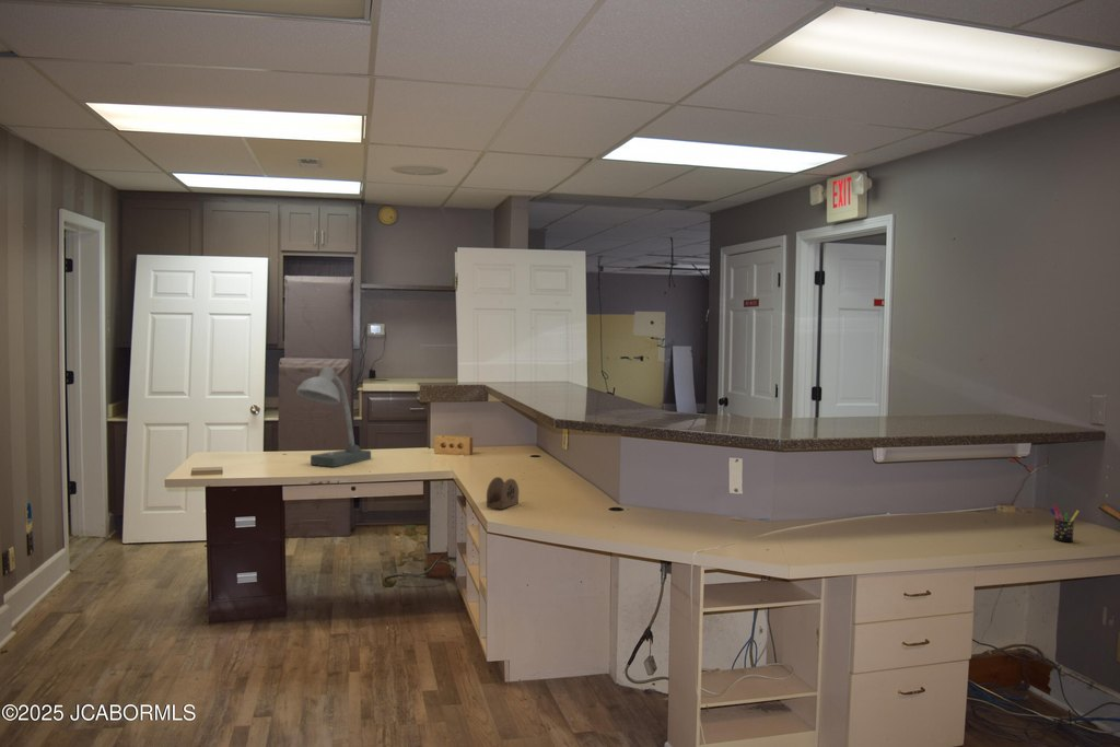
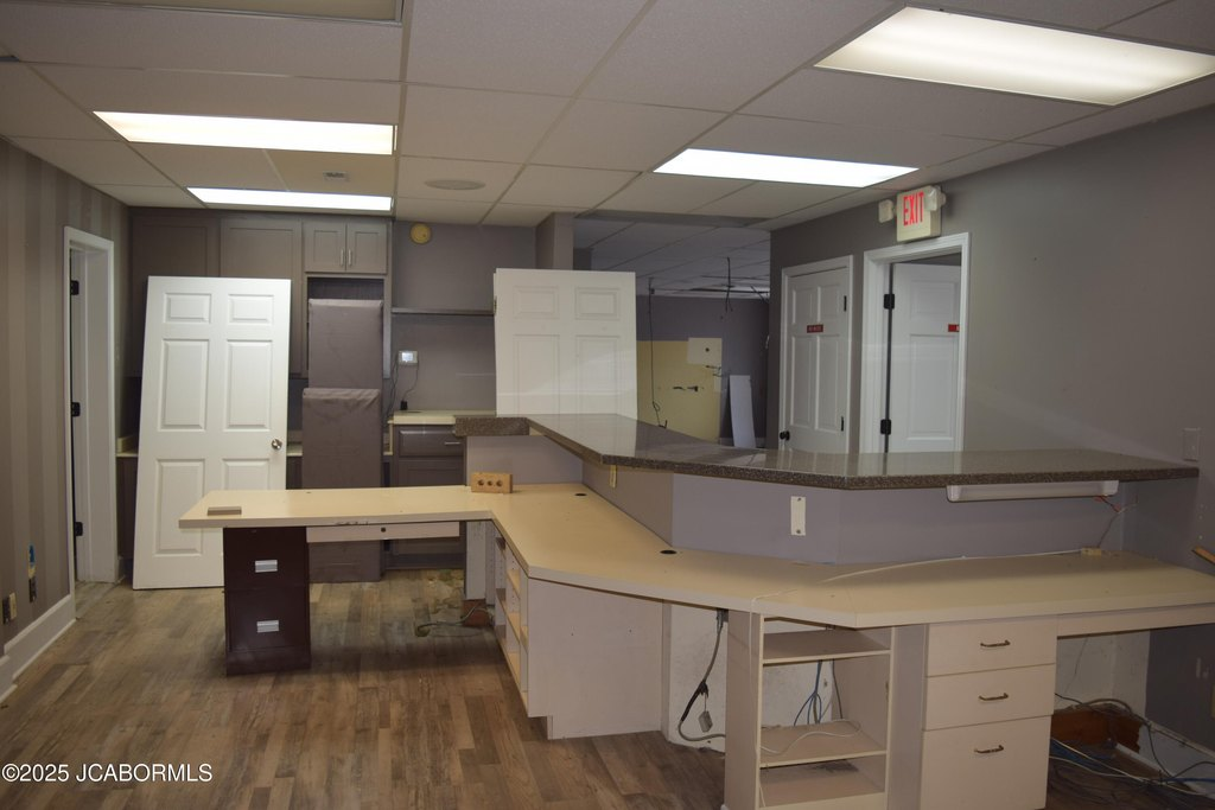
- desk lamp (345, 411)
- napkin holder (502, 491)
- pen holder (1063, 523)
